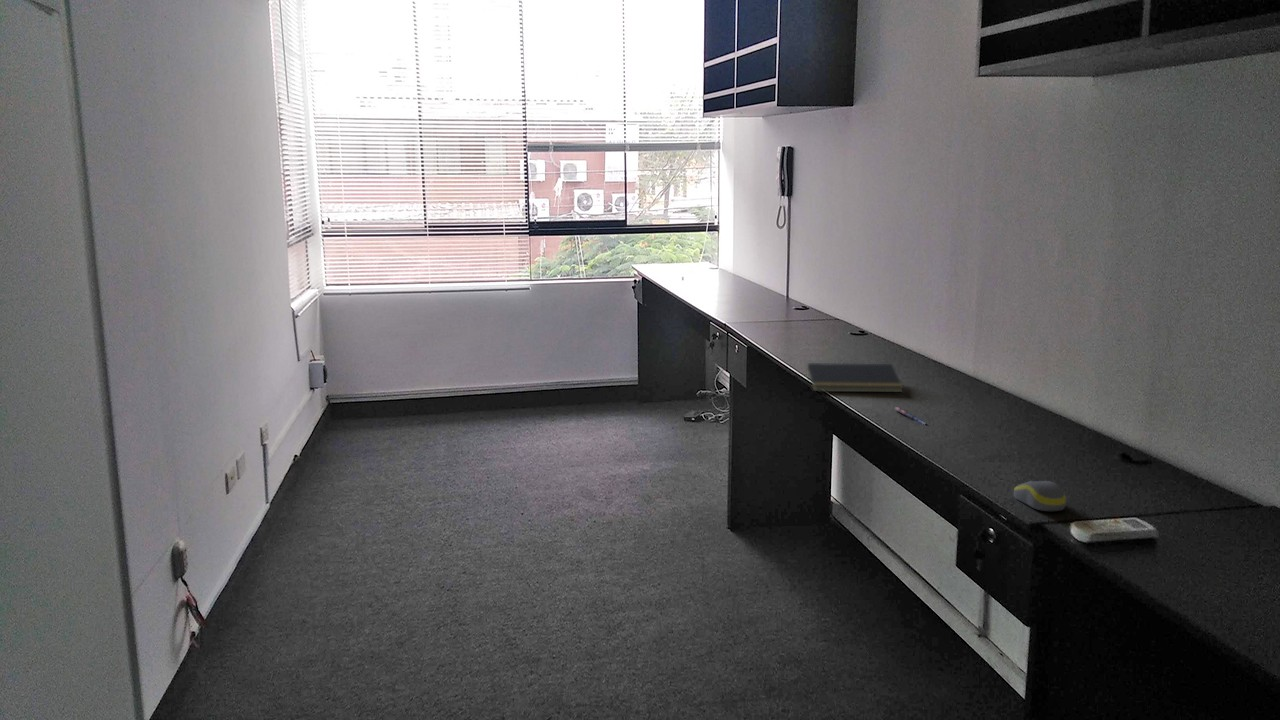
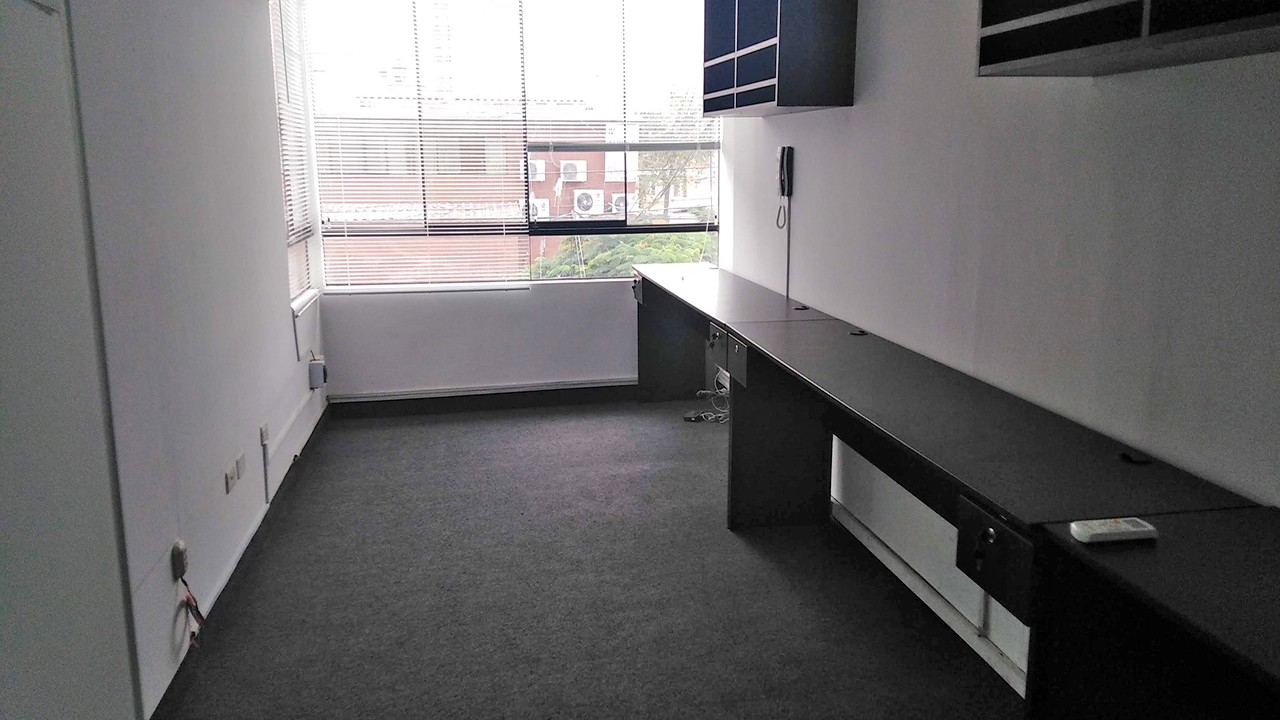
- computer mouse (1040, 491)
- pen (910, 415)
- notepad (853, 377)
